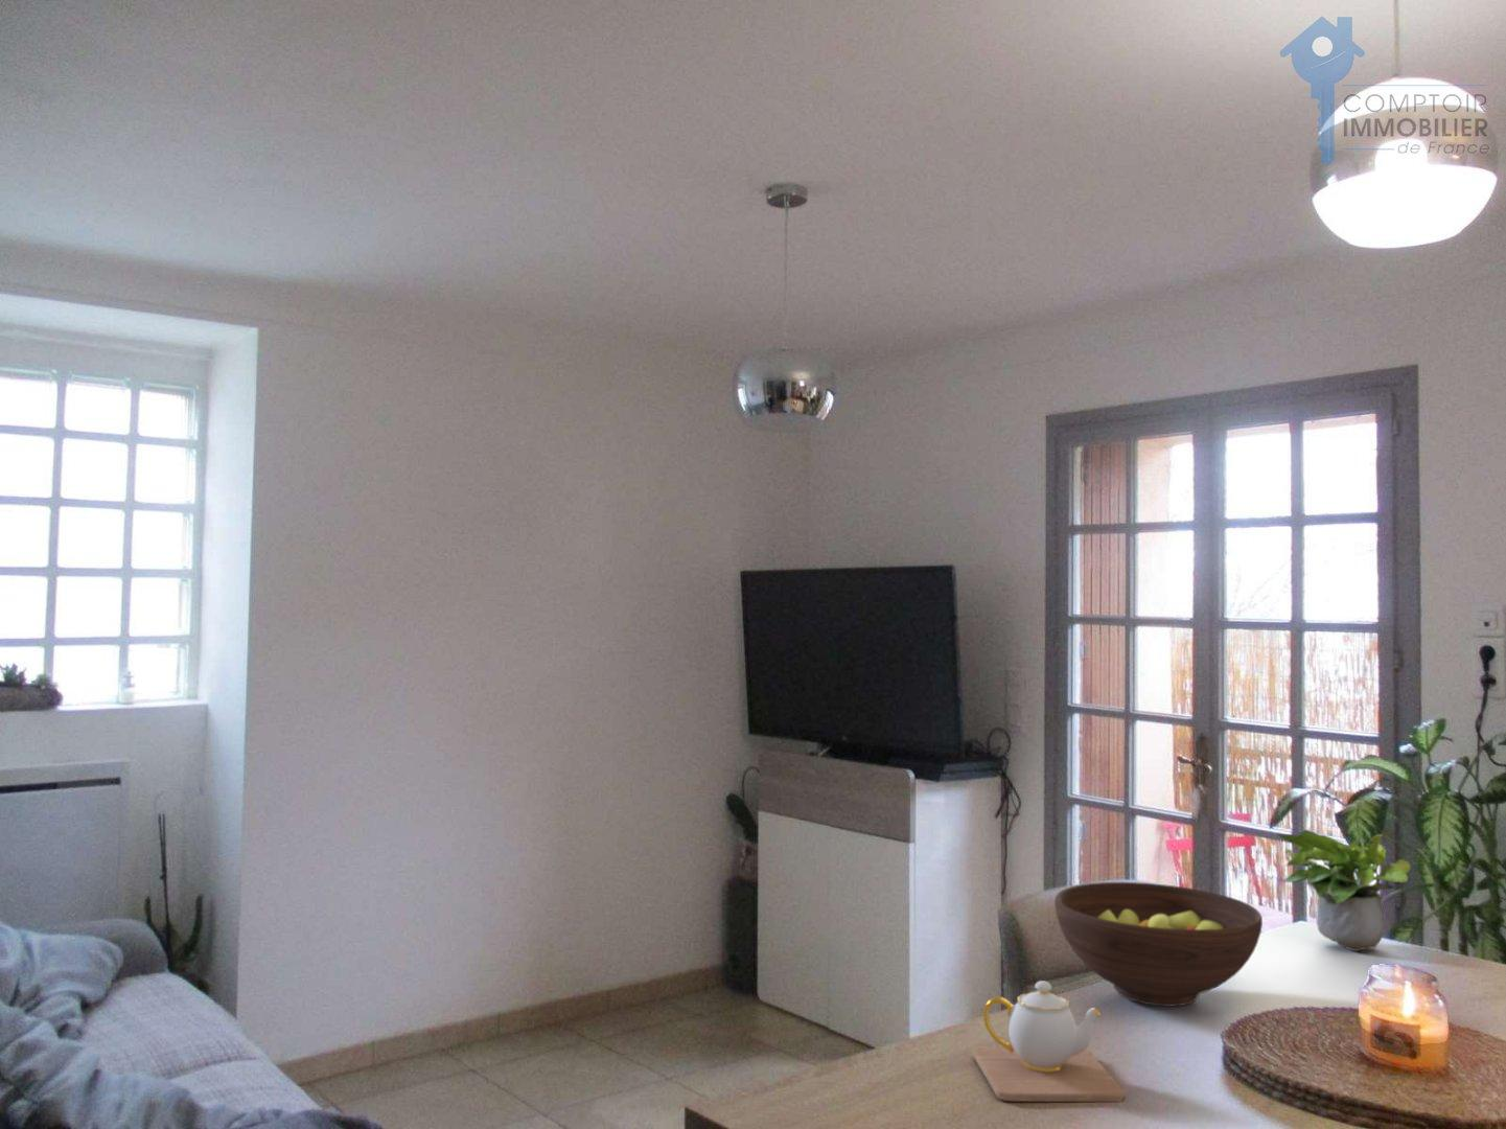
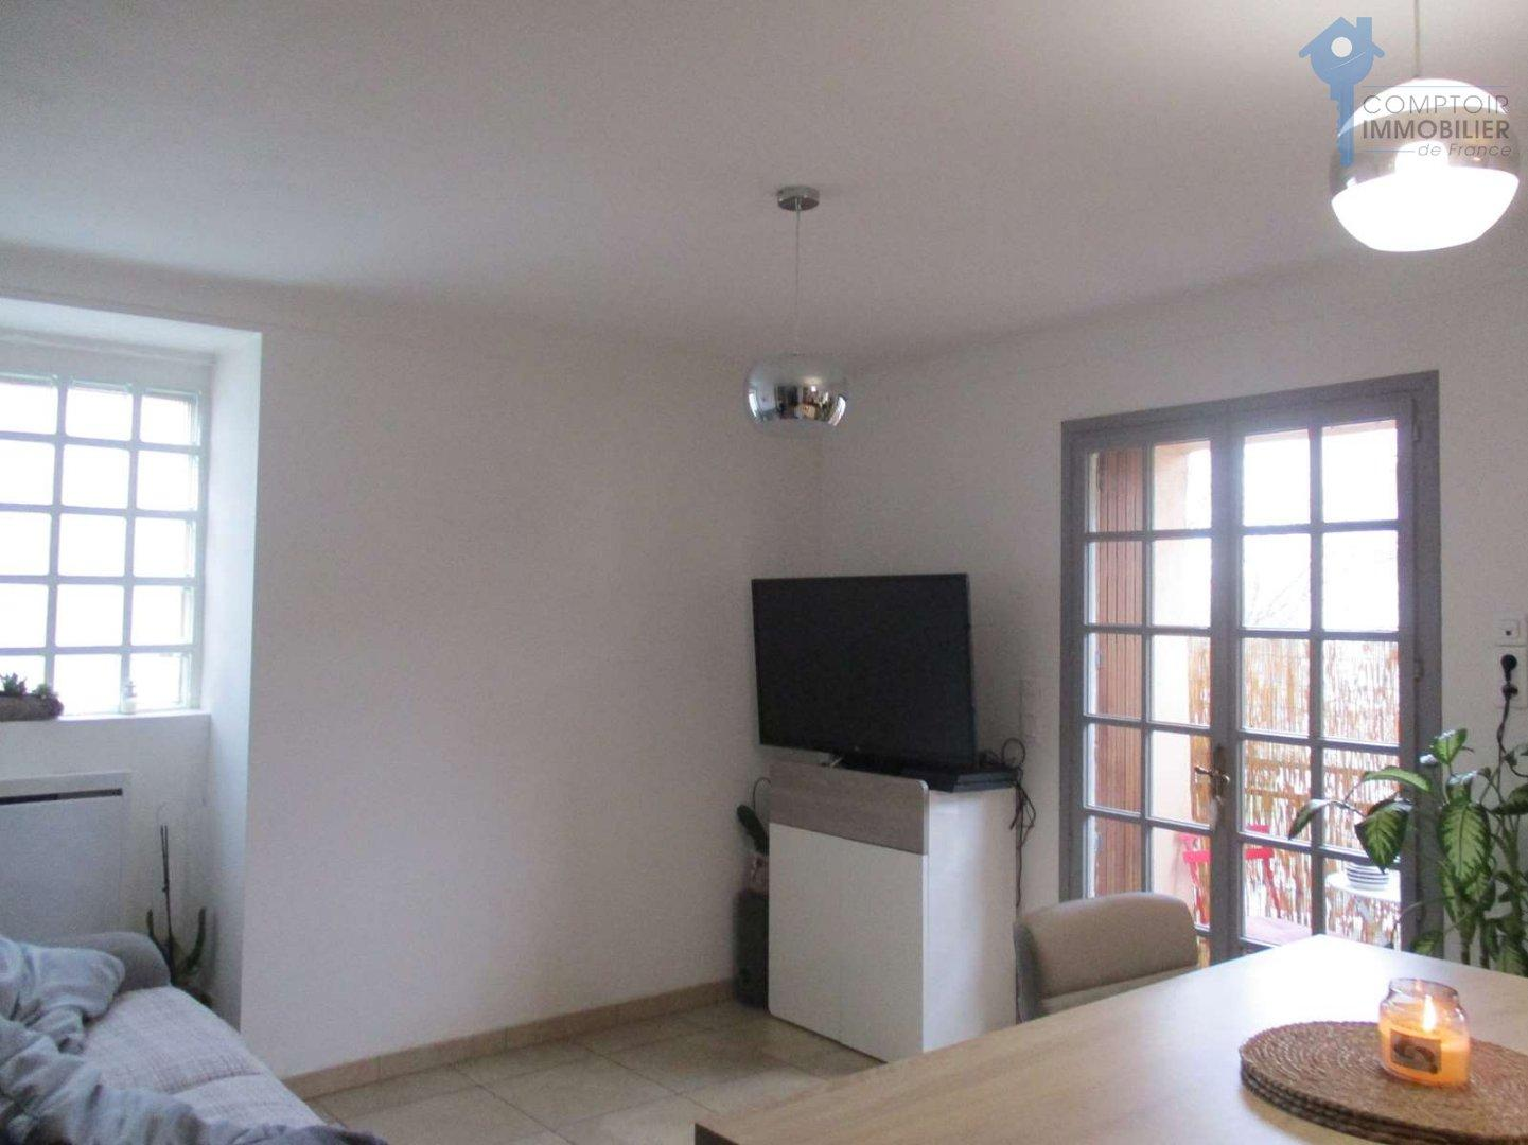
- potted plant (1340, 885)
- teapot (1045, 1031)
- fruit bowl (1155, 950)
